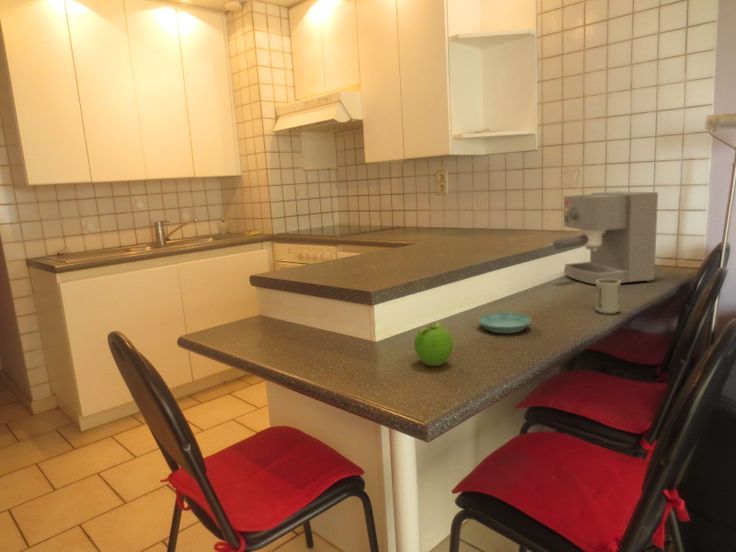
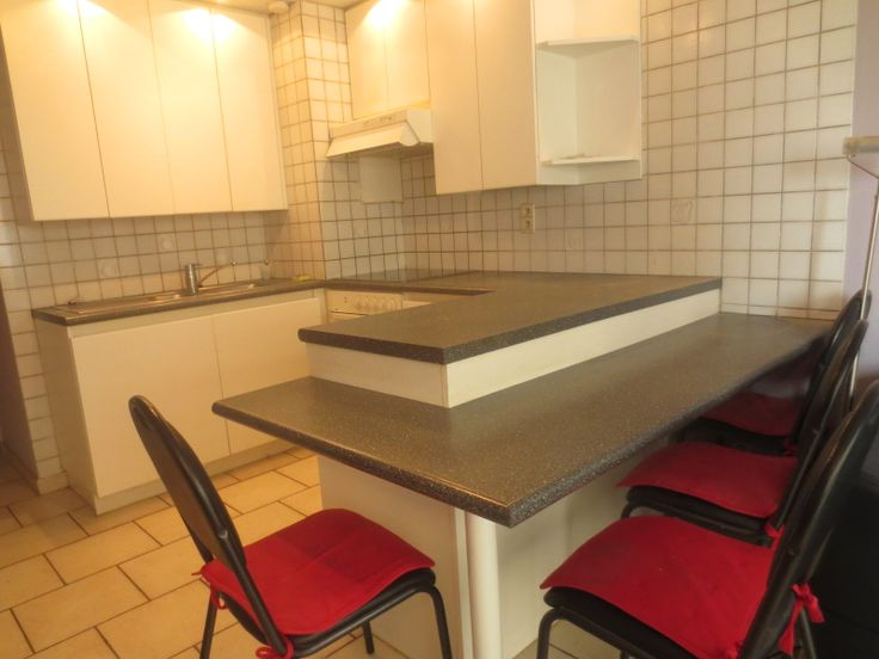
- fruit (433, 343)
- cup (607, 296)
- coffee maker (606, 237)
- saucer (504, 323)
